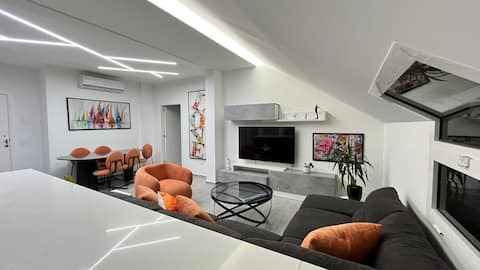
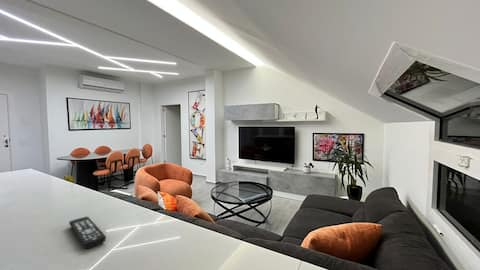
+ remote control (86, 230)
